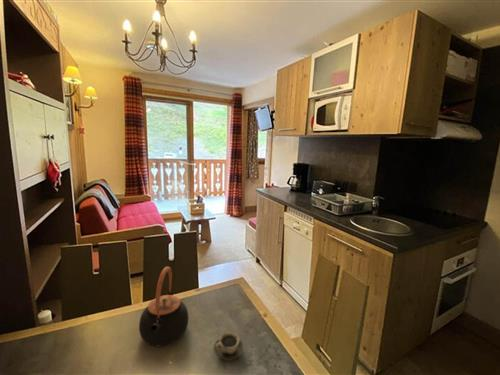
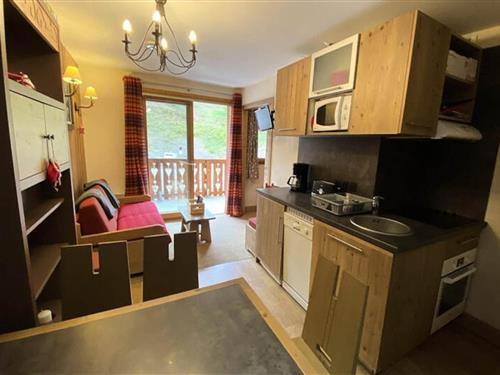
- cup (228, 346)
- teapot (163, 304)
